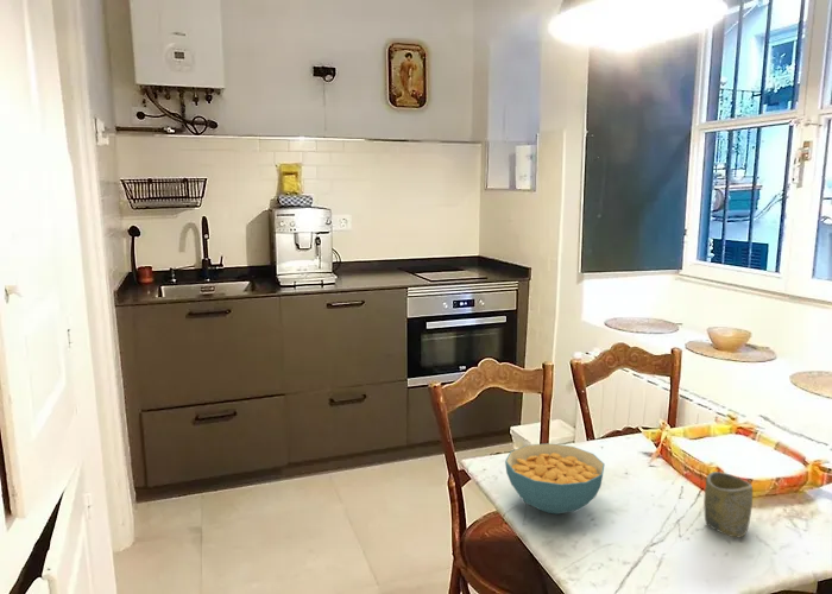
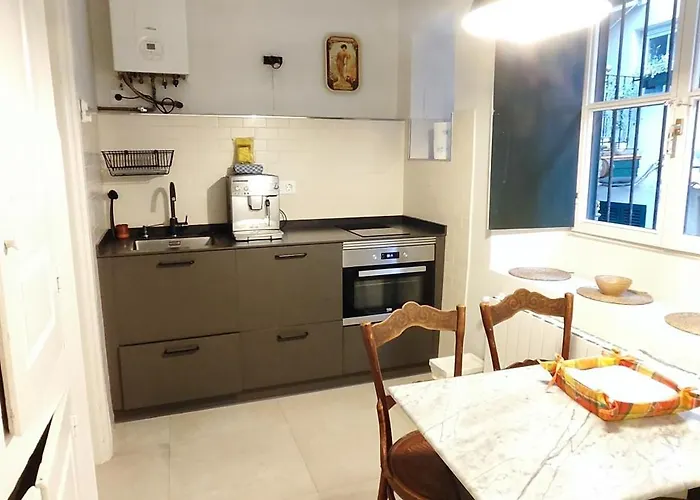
- cup (727, 504)
- cereal bowl (554, 485)
